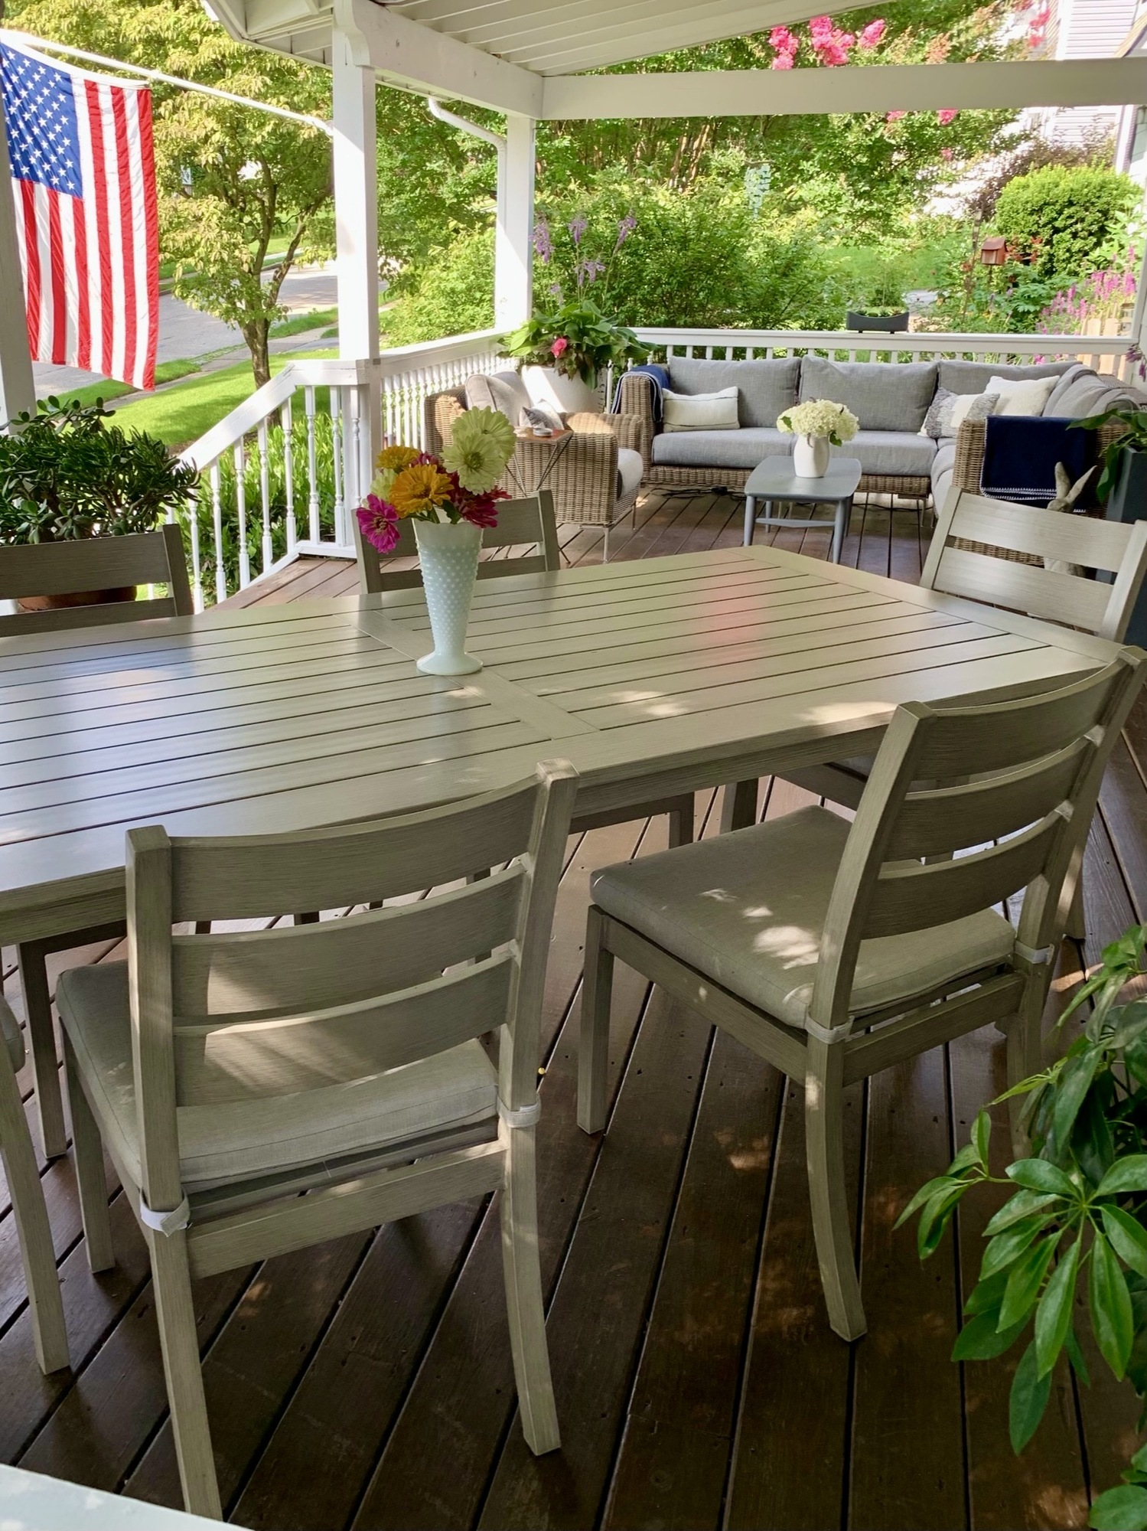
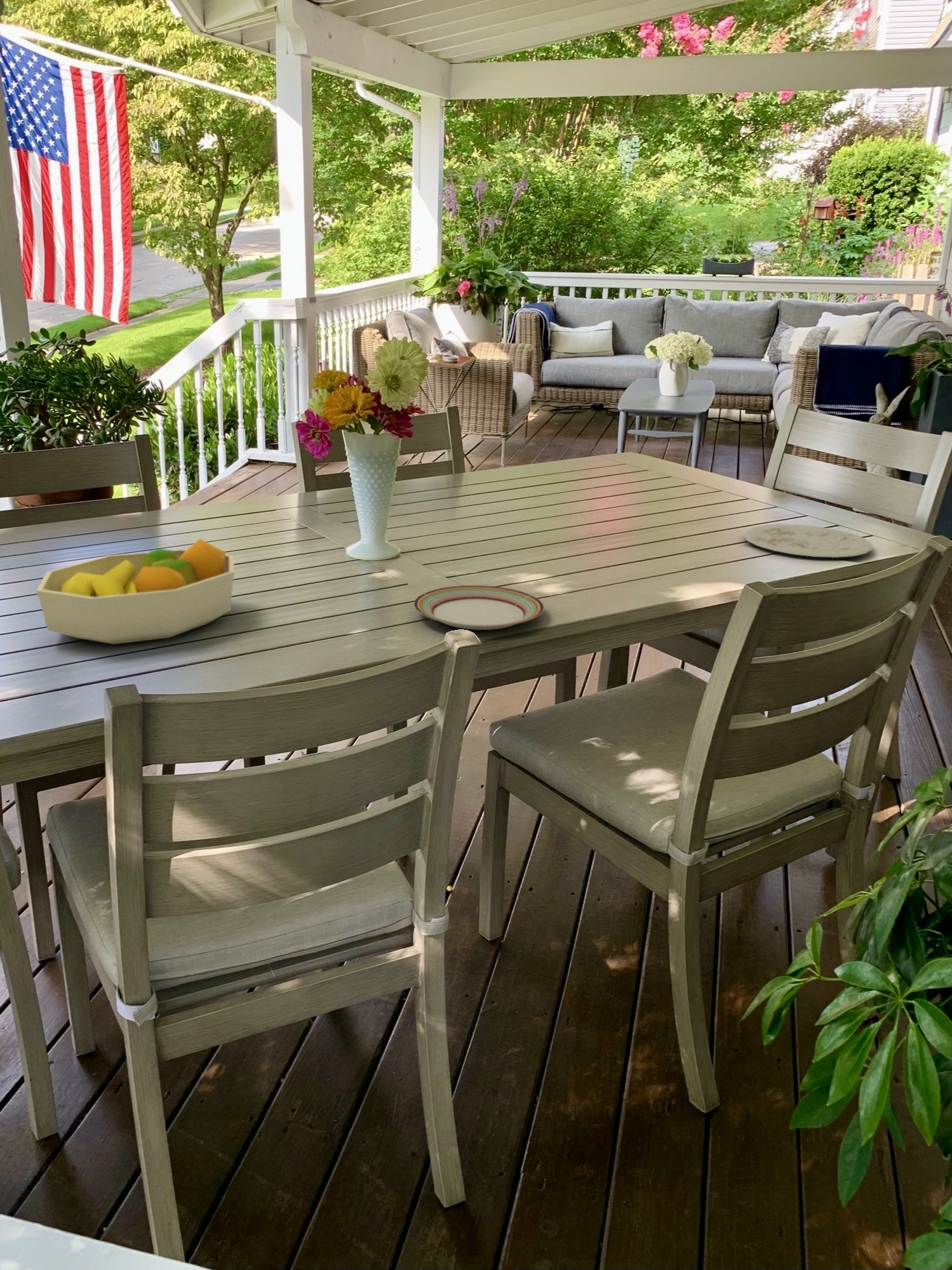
+ plate (807, 542)
+ plate (478, 610)
+ fruit bowl (142, 585)
